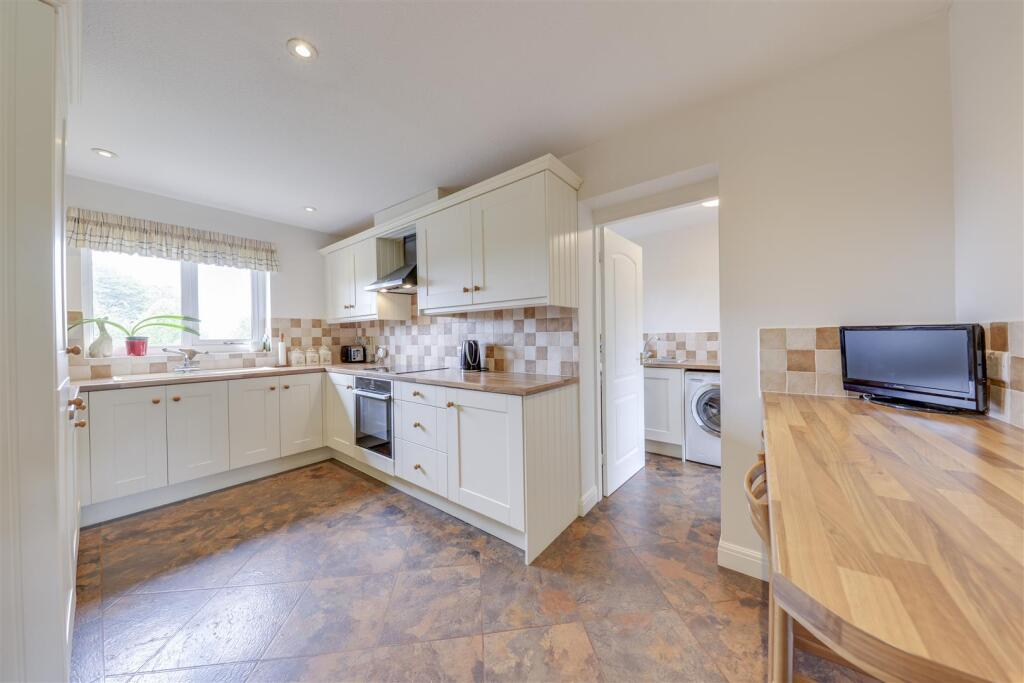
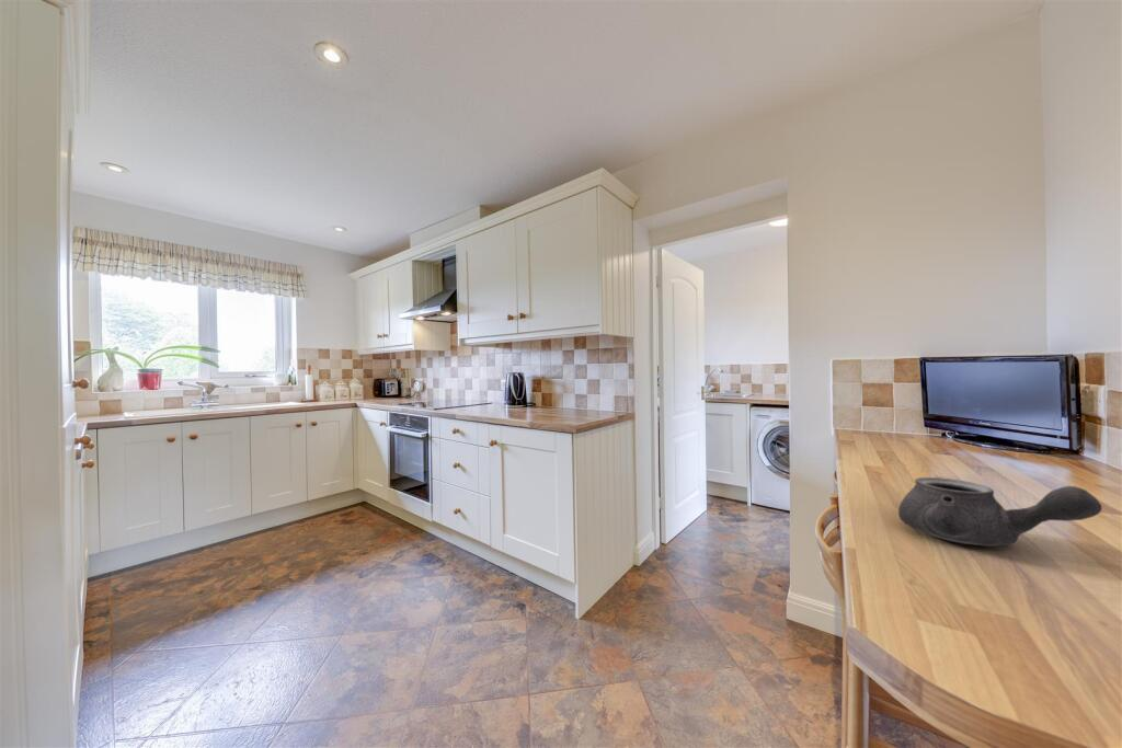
+ teapot (984, 509)
